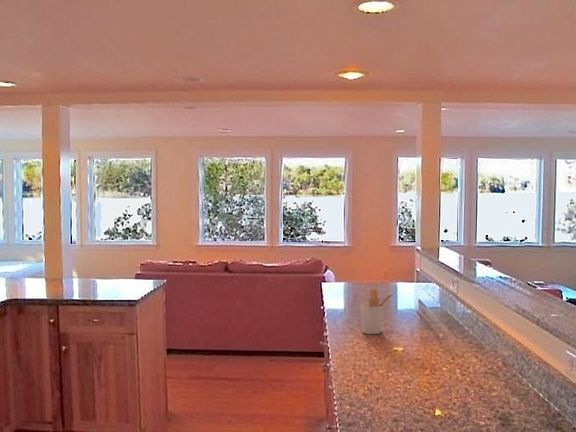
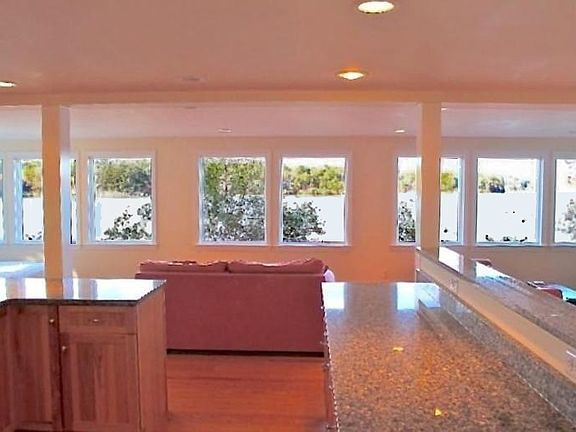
- utensil holder (377, 311)
